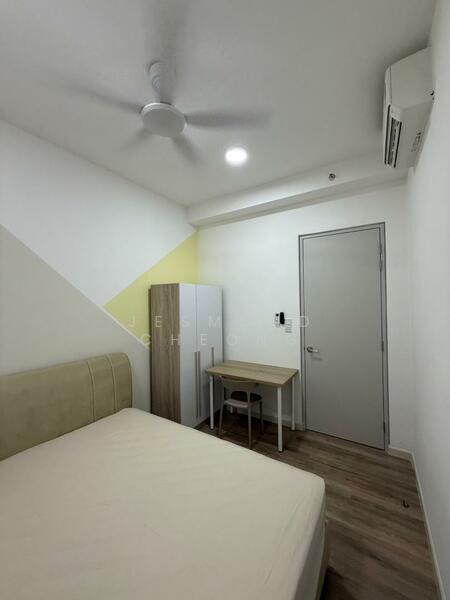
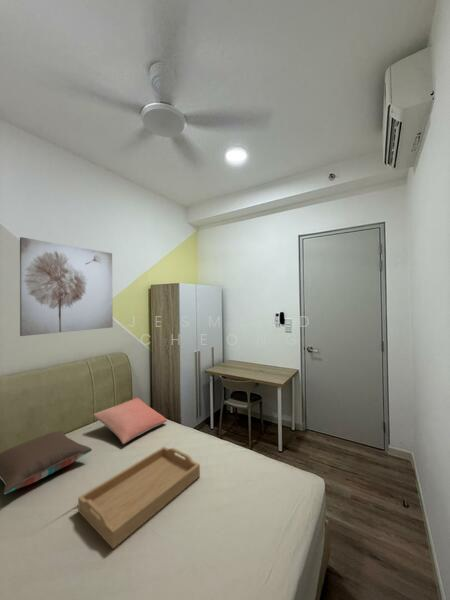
+ wall art (72, 288)
+ serving tray (144, 483)
+ pillow (131, 417)
+ pillow (38, 456)
